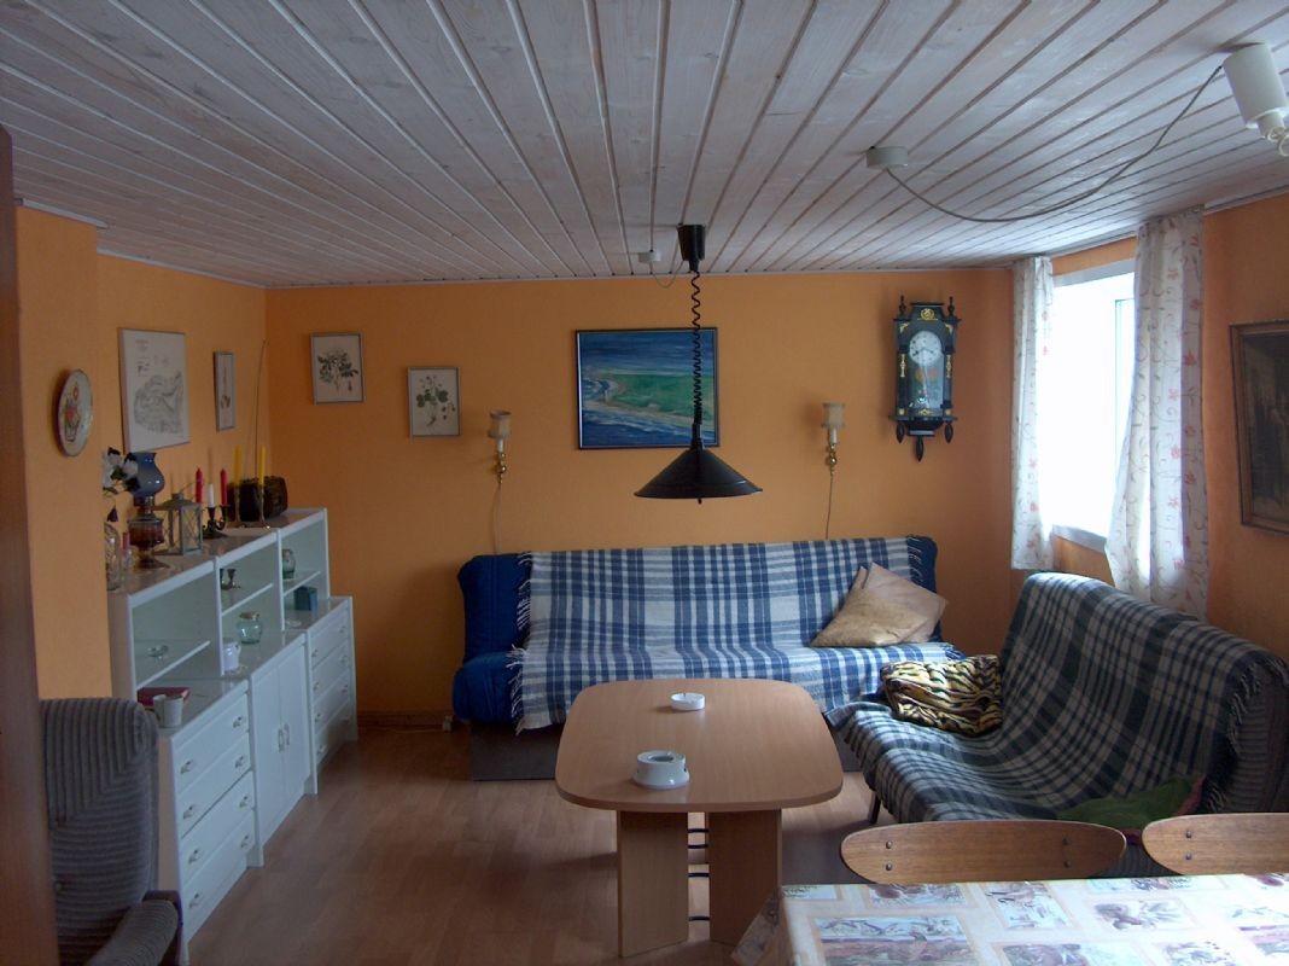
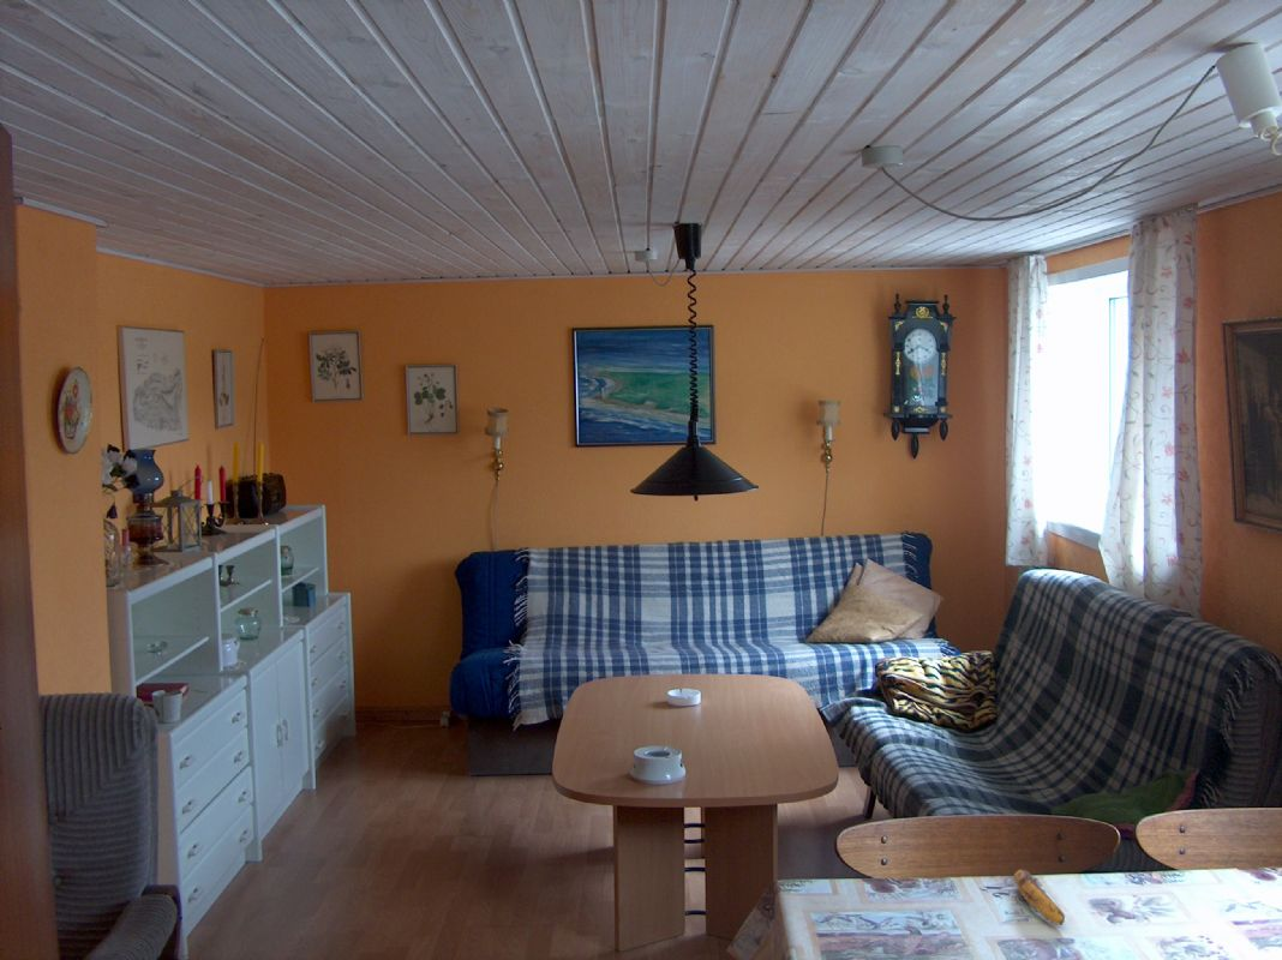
+ banana (1037, 893)
